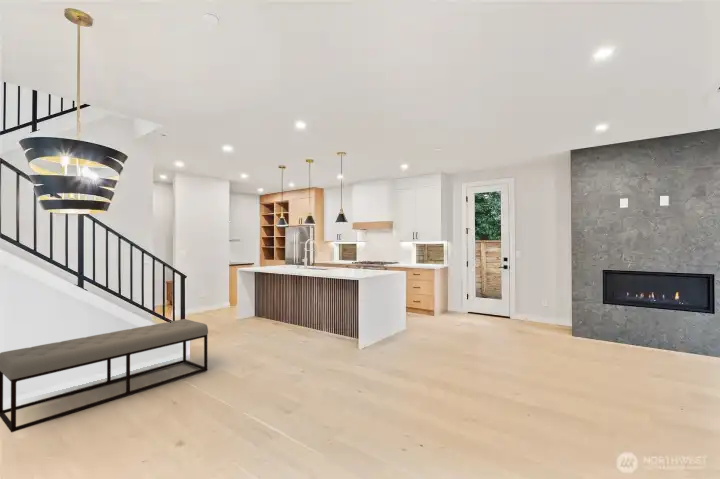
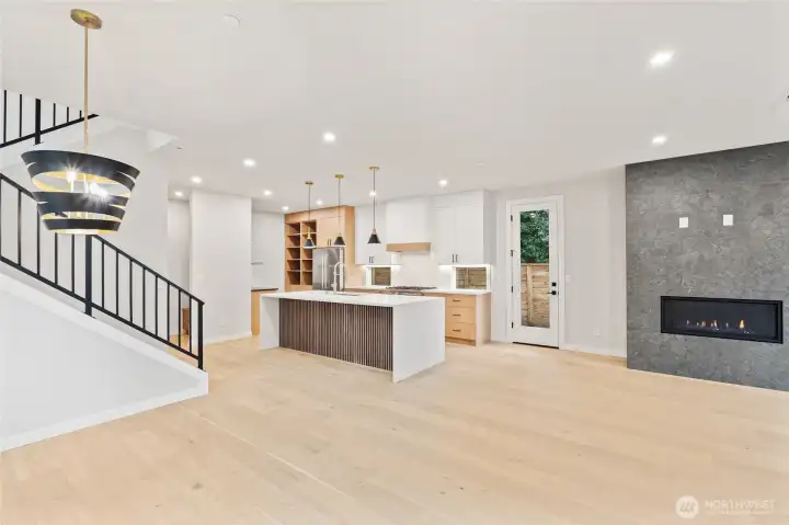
- bench (118, 357)
